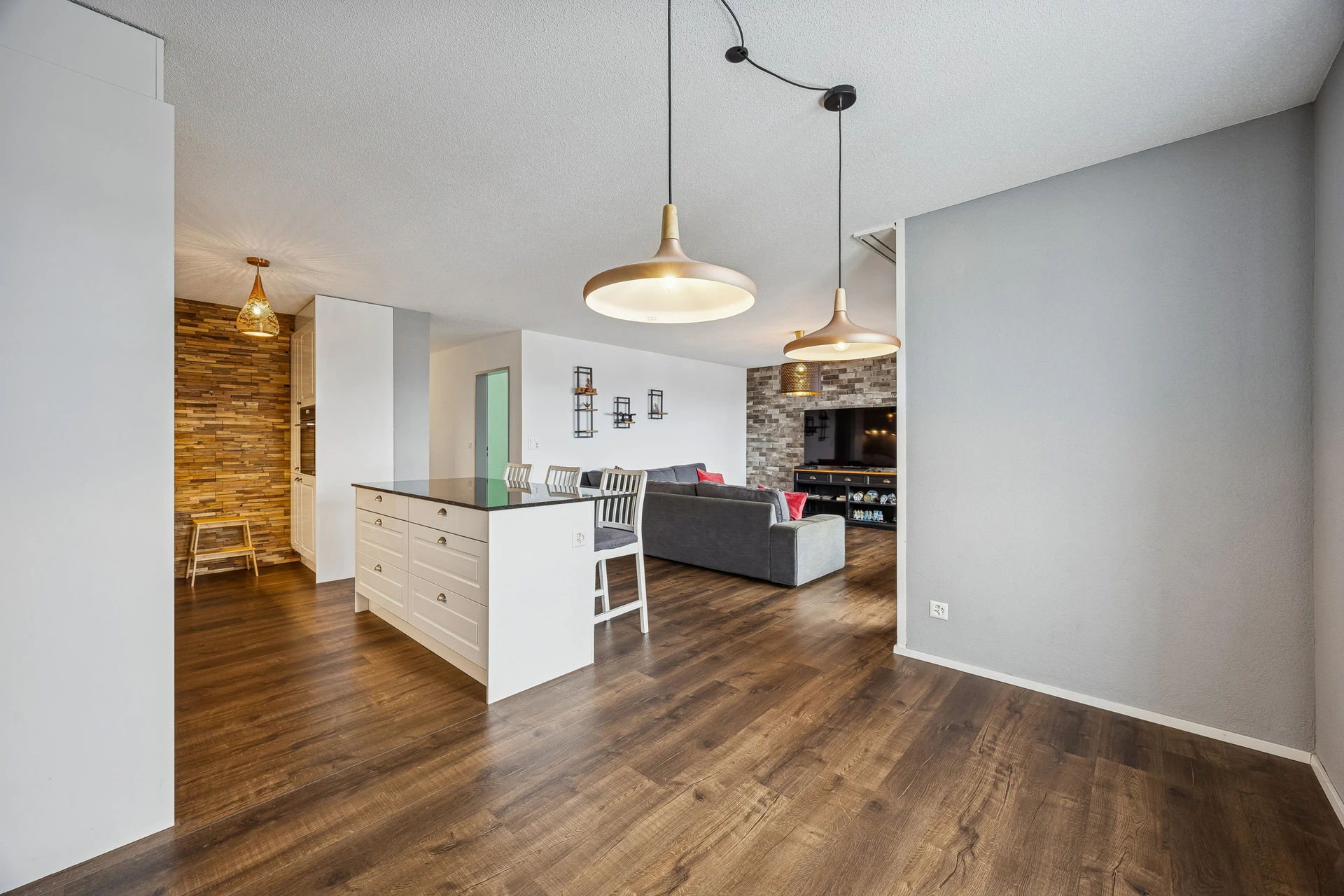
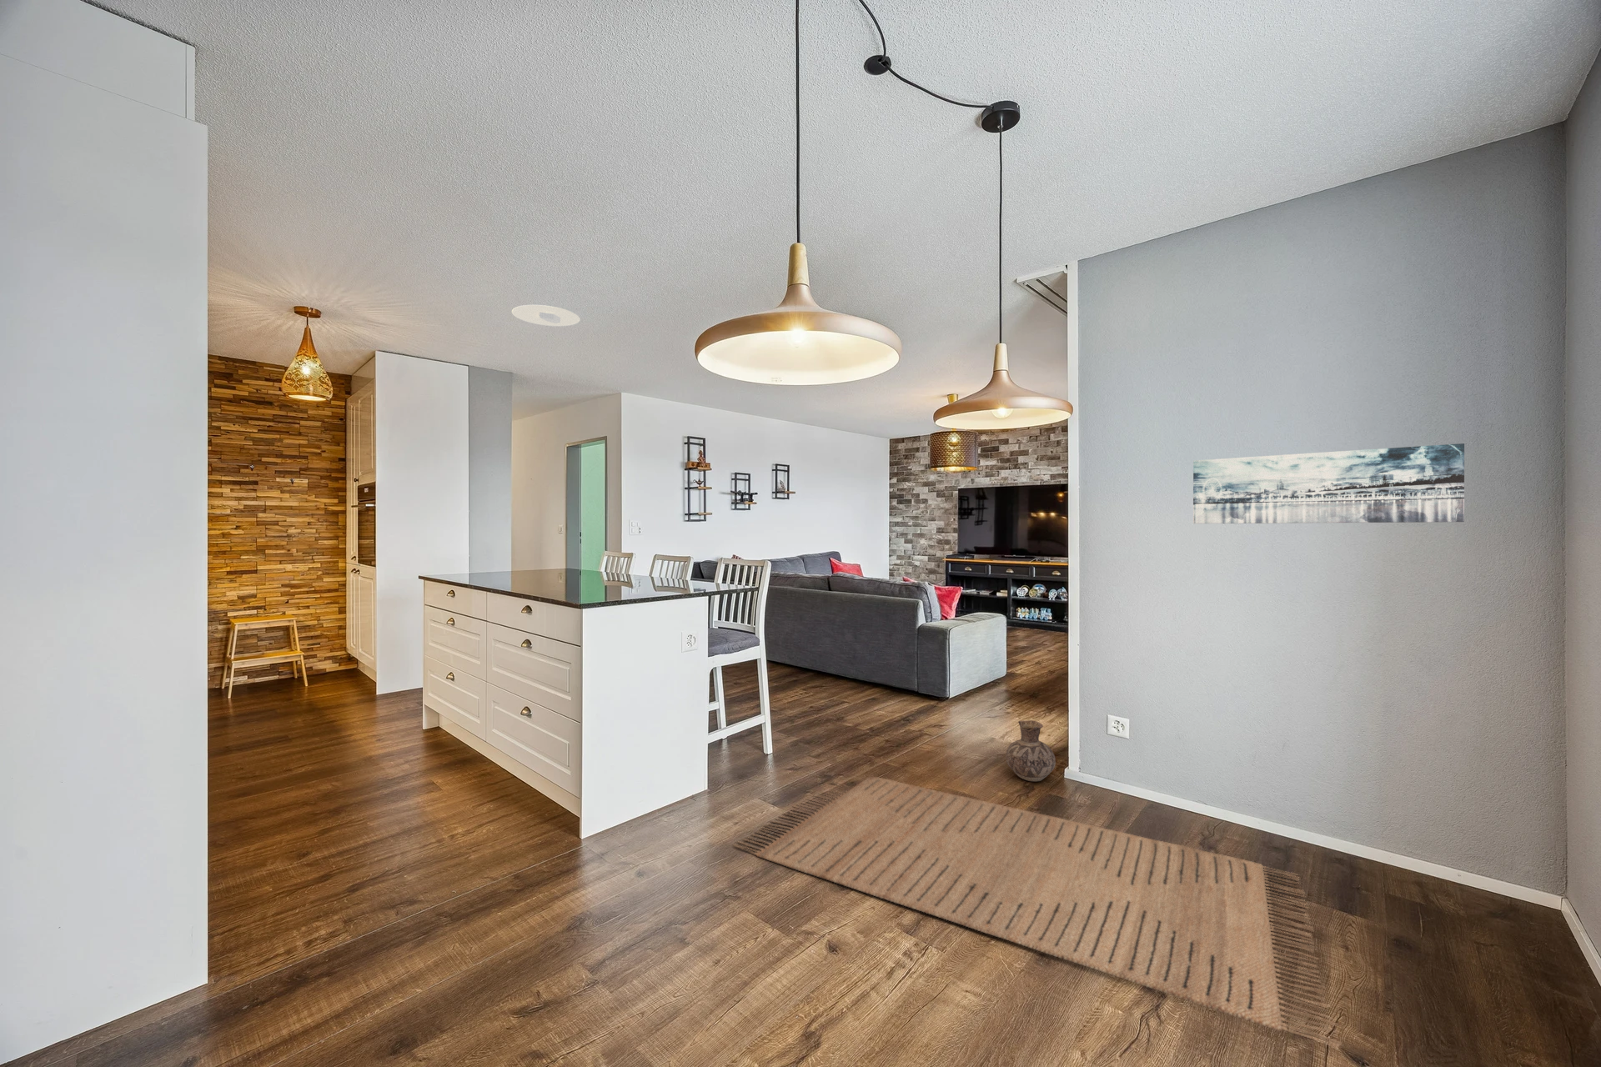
+ ceramic jug (1029, 750)
+ recessed light (546, 312)
+ wall art (1314, 488)
+ rug (1005, 857)
